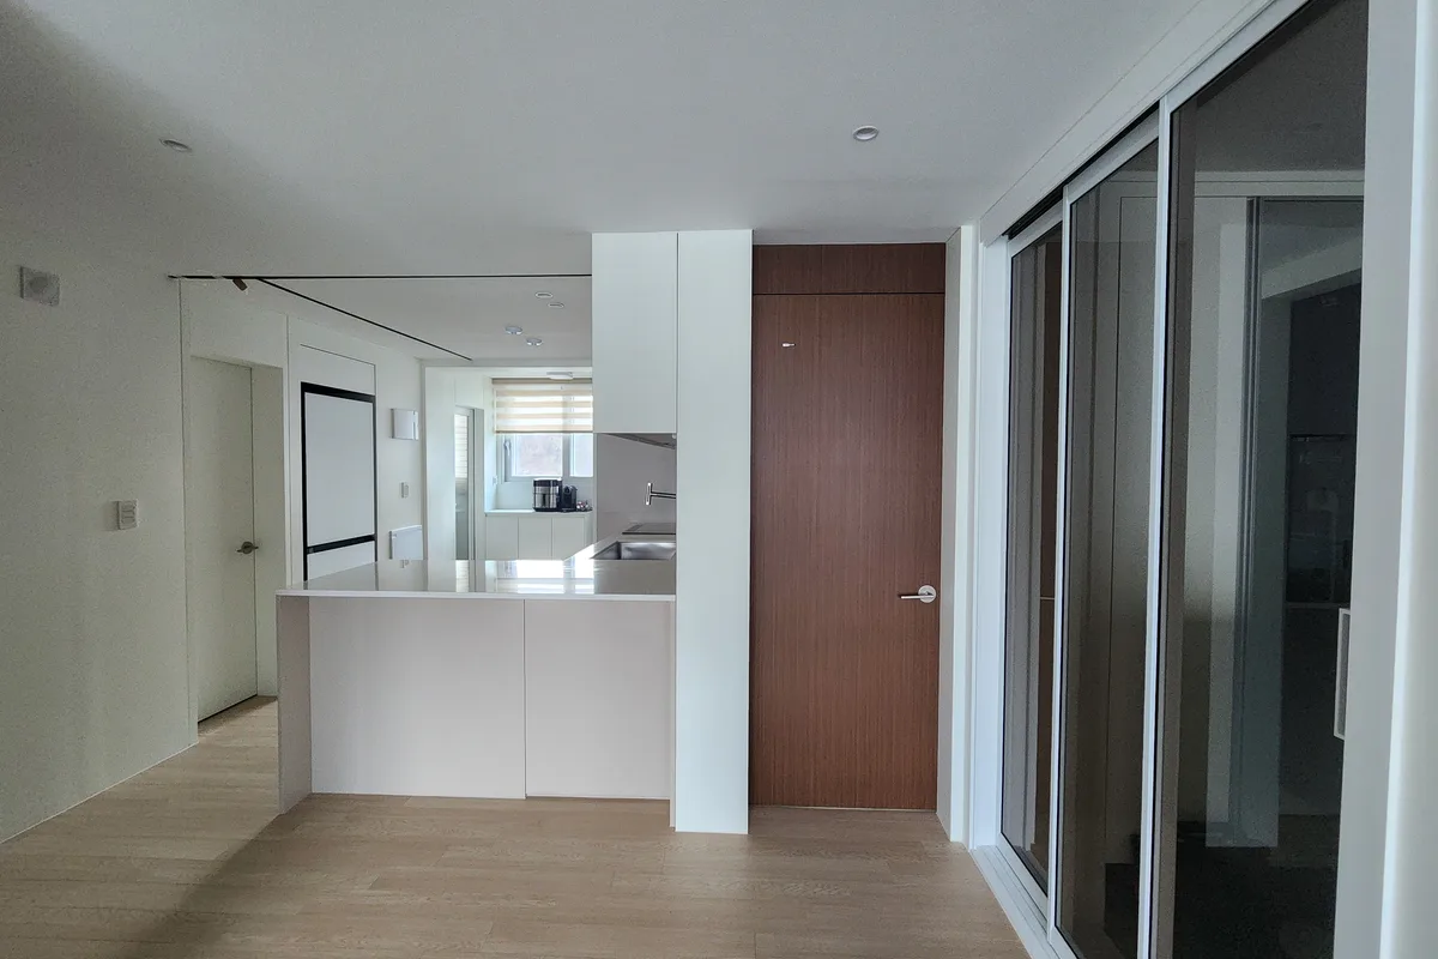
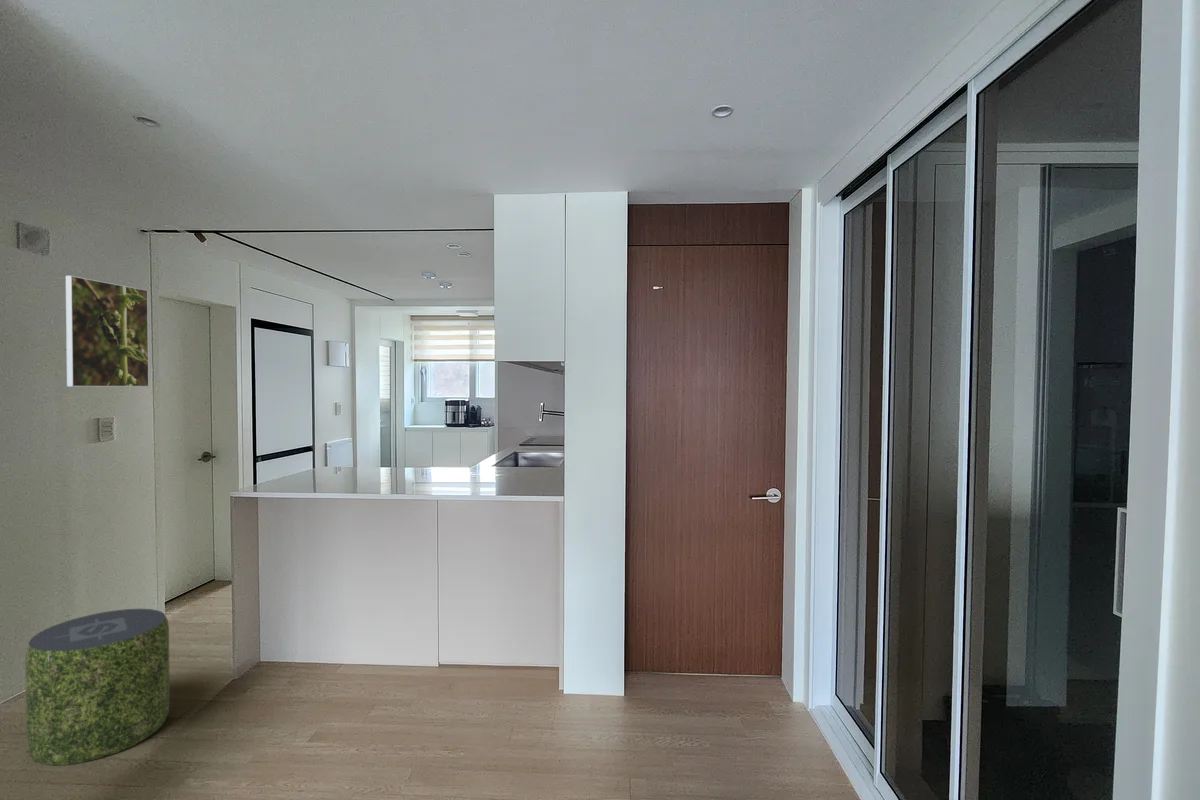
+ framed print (110, 335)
+ pouf (101, 680)
